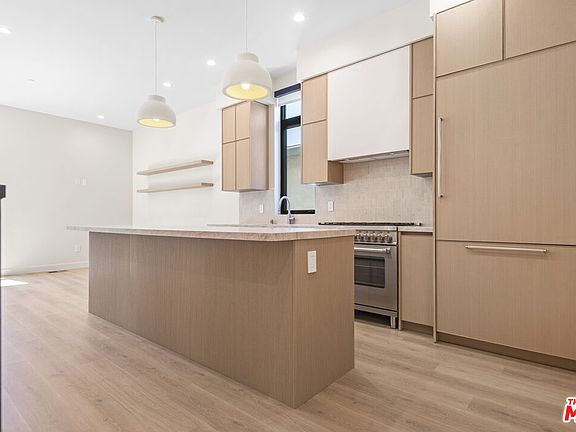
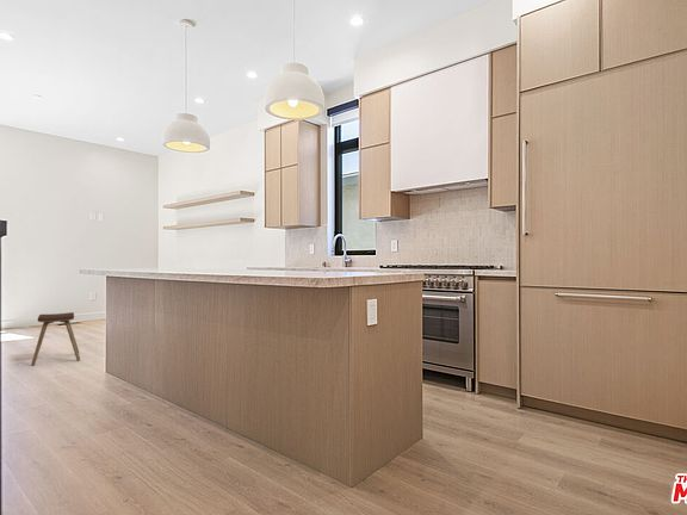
+ music stool (44, 333)
